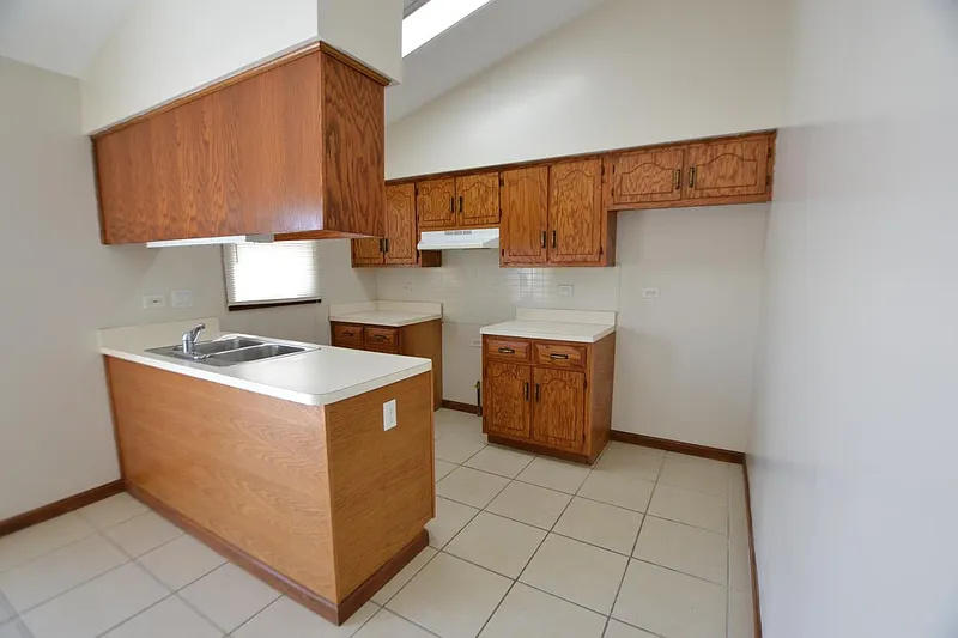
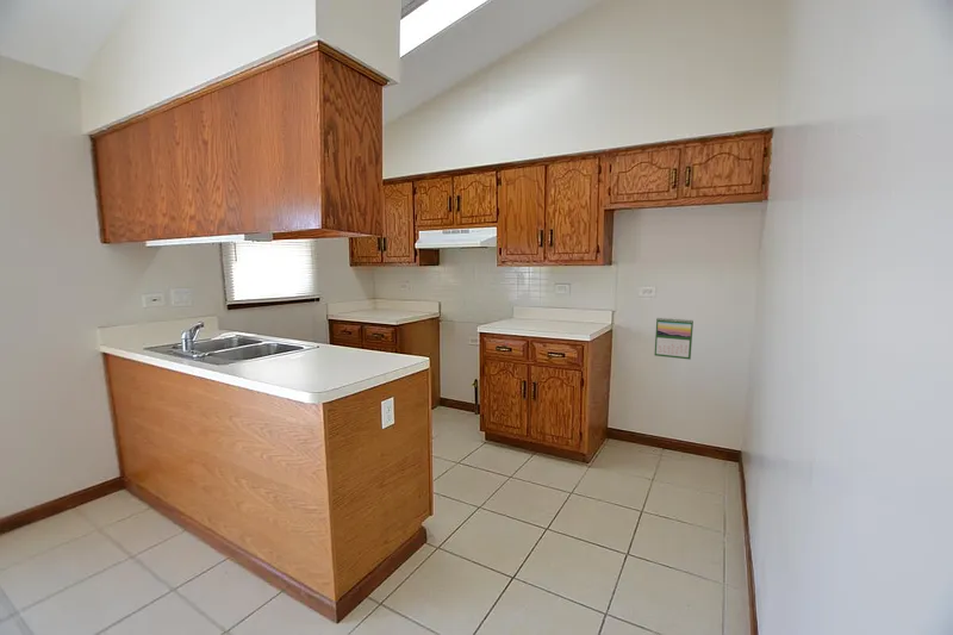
+ calendar (673, 337)
